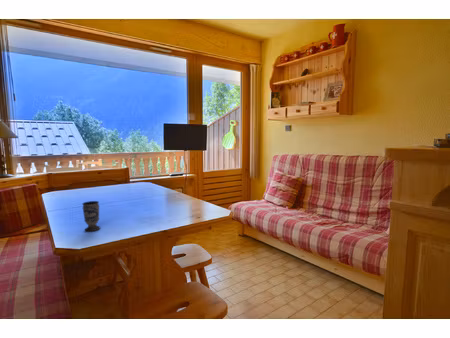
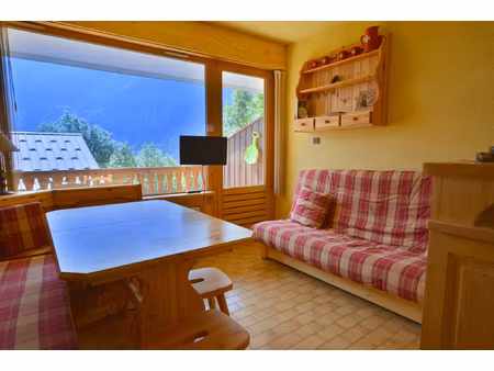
- cup (91, 216)
